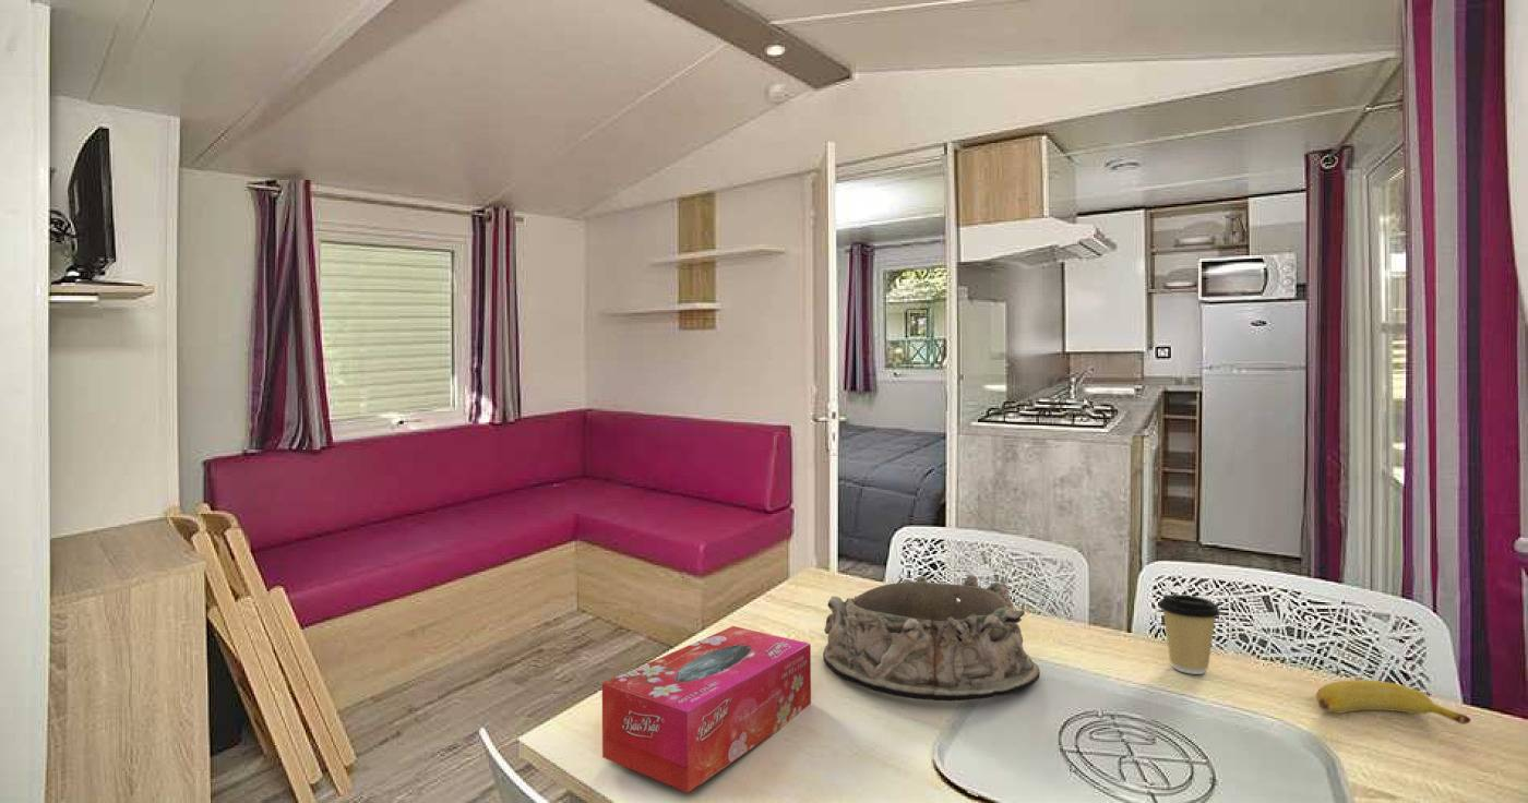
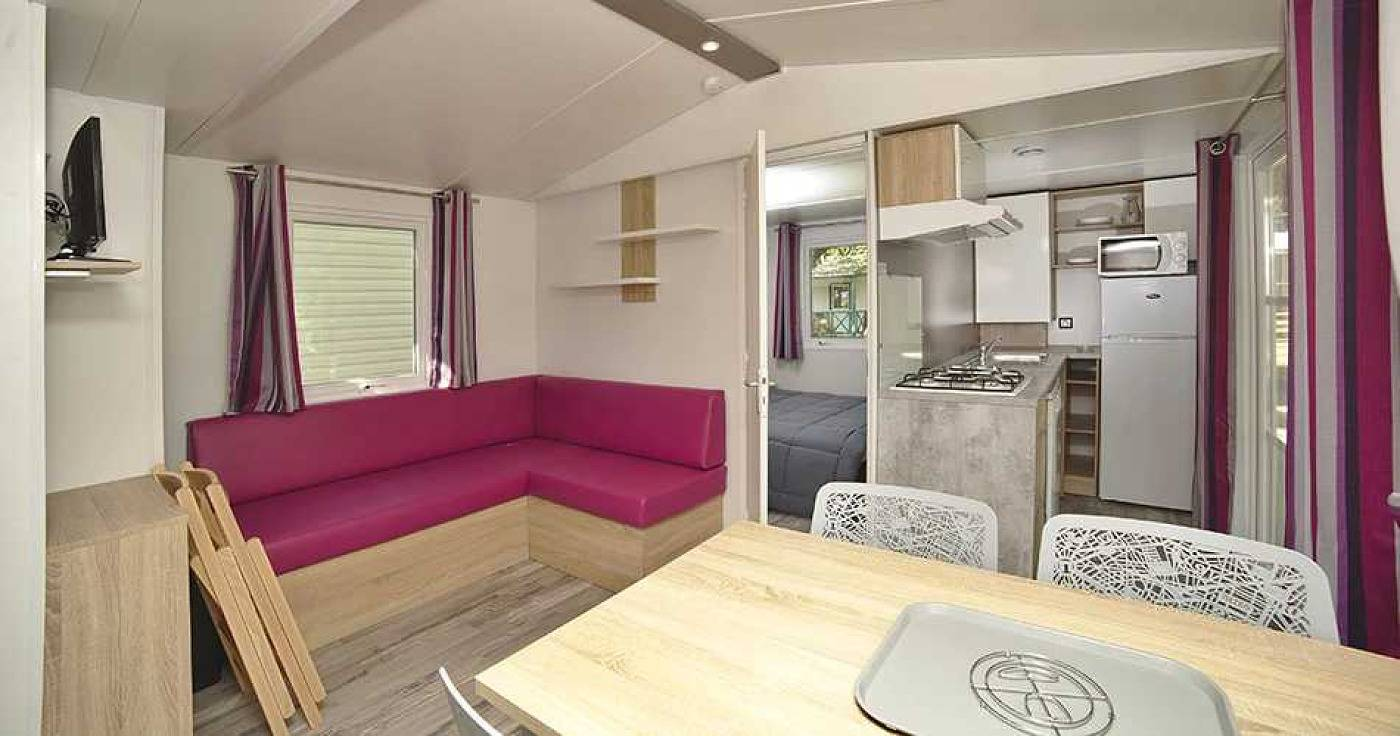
- tissue box (714, 696)
- coffee cup (1189, 633)
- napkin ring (930, 627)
- banana (1377, 704)
